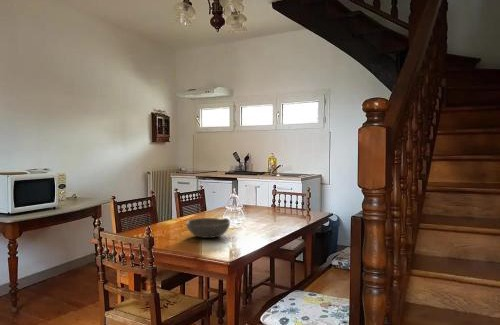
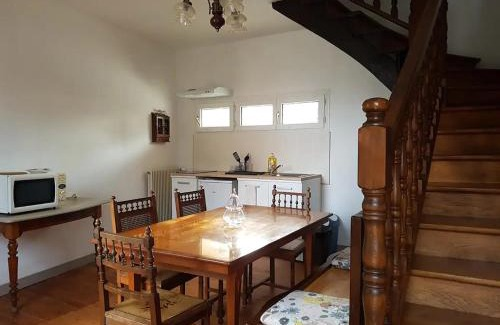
- bowl (208, 228)
